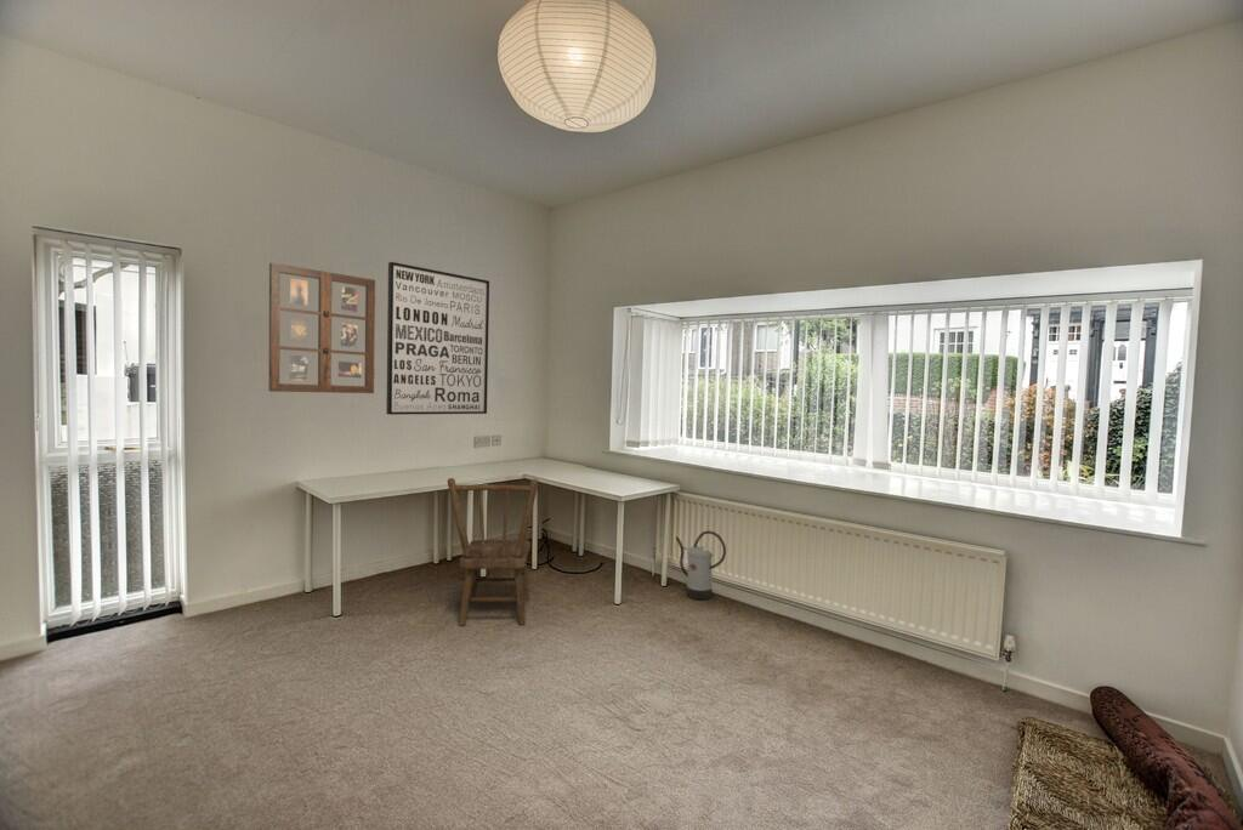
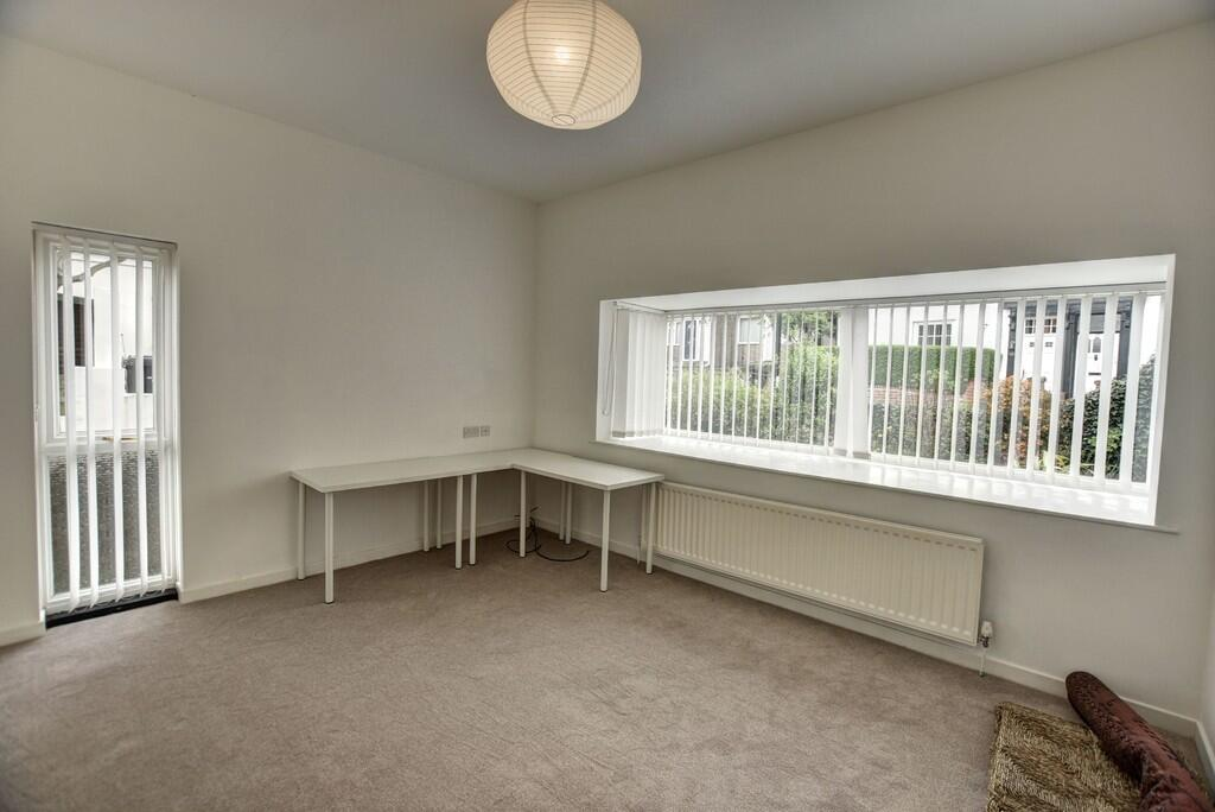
- dining chair (495, 542)
- wall art (441, 343)
- picture frame (324, 331)
- watering can (699, 562)
